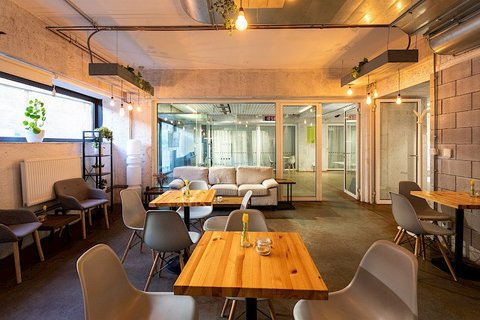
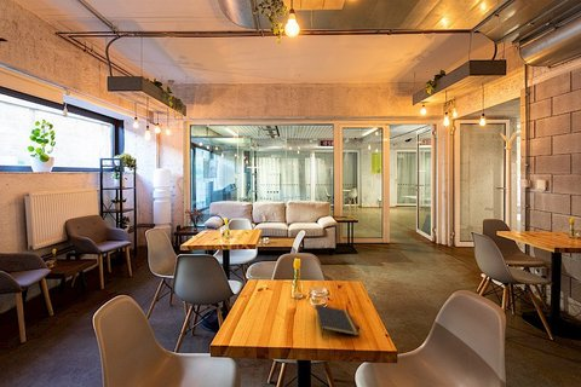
+ notepad (335, 318)
